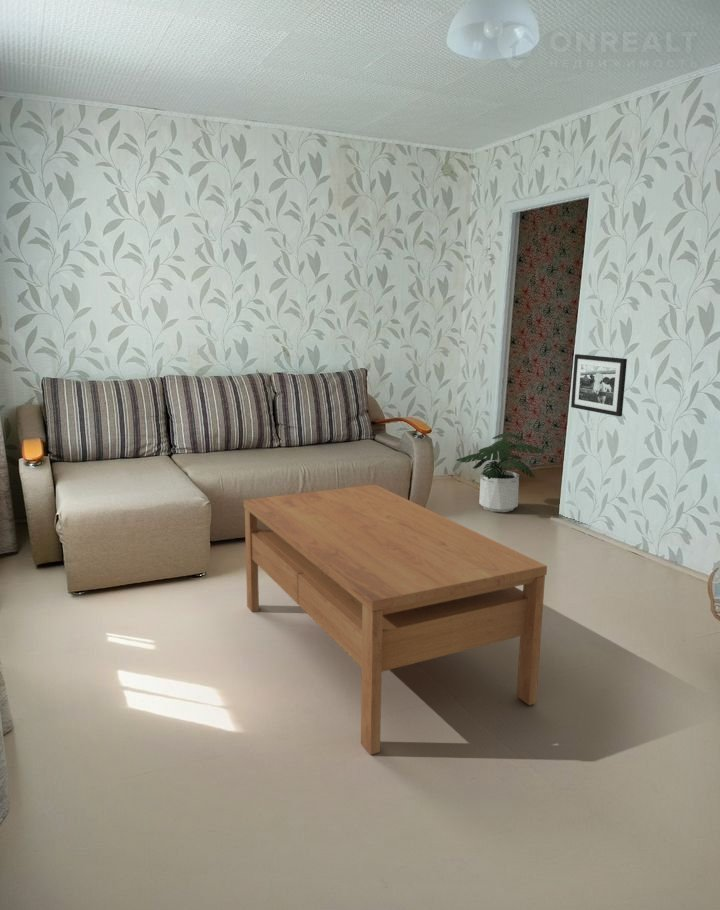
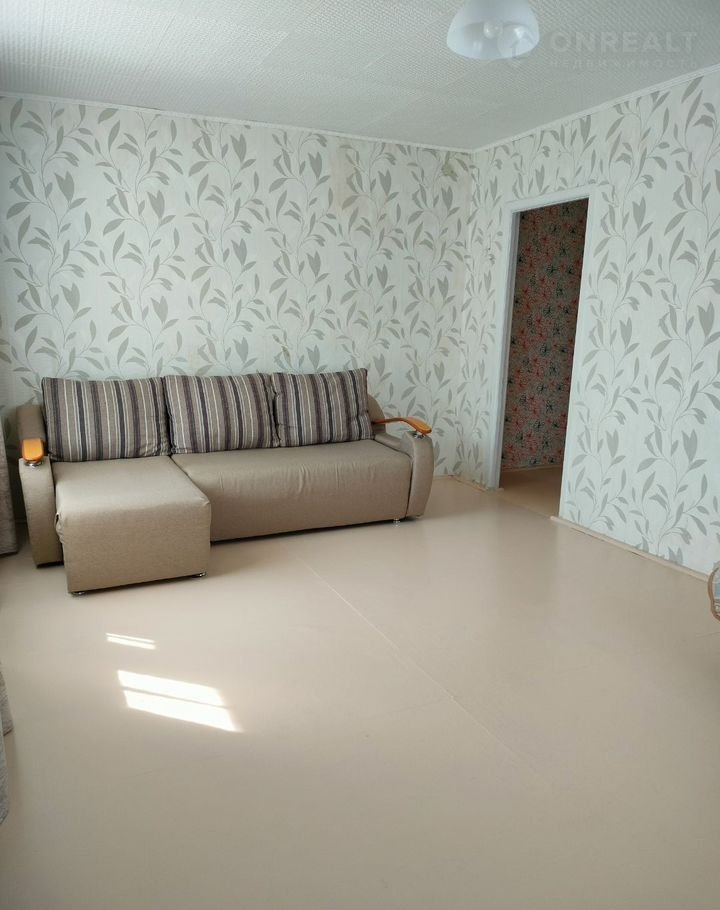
- coffee table (373, 589)
- picture frame (597, 384)
- potted plant (500, 473)
